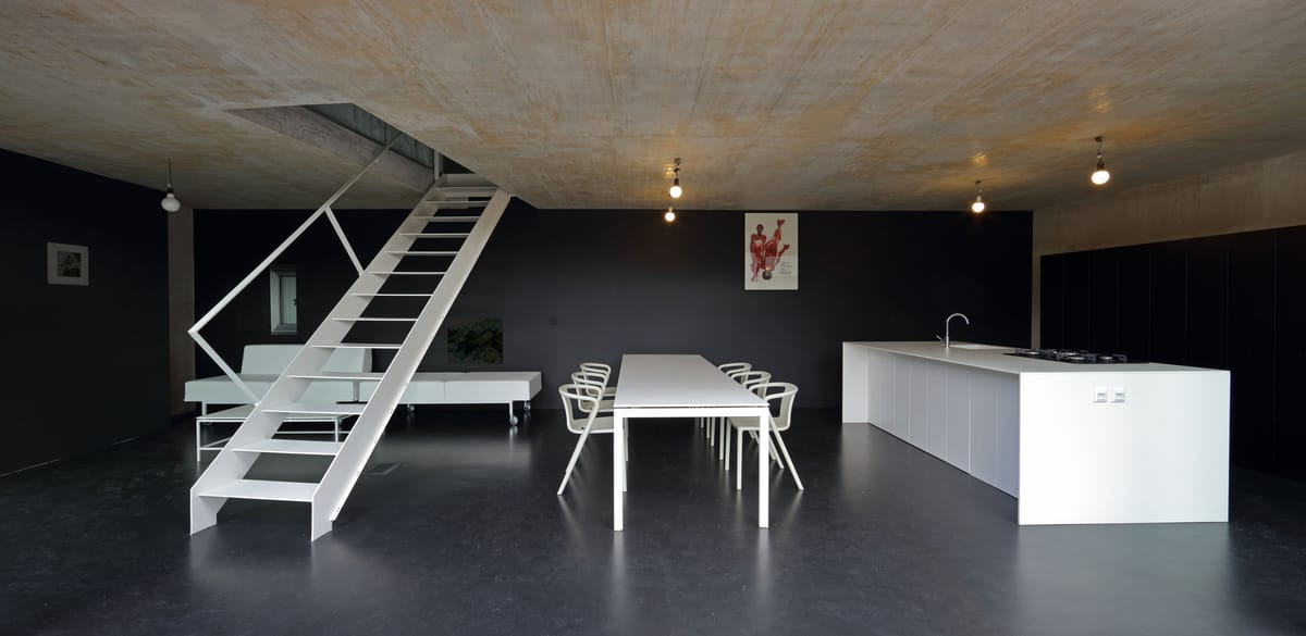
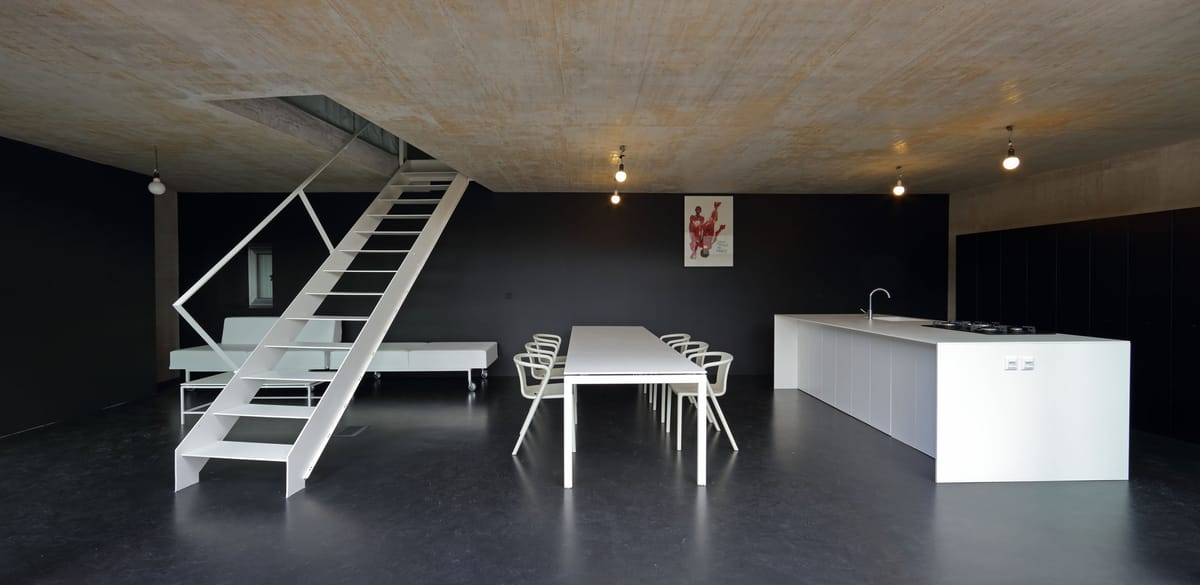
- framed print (69, 264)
- wall art (475, 340)
